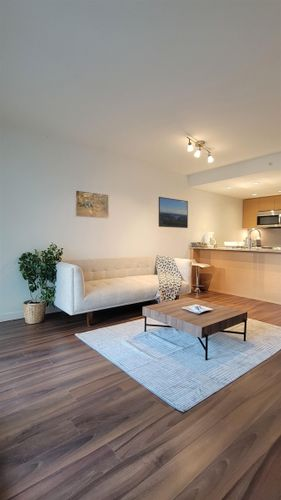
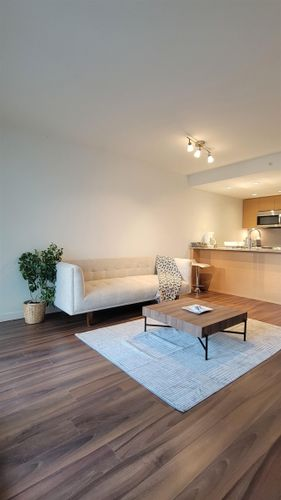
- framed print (92, 205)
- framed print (173, 213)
